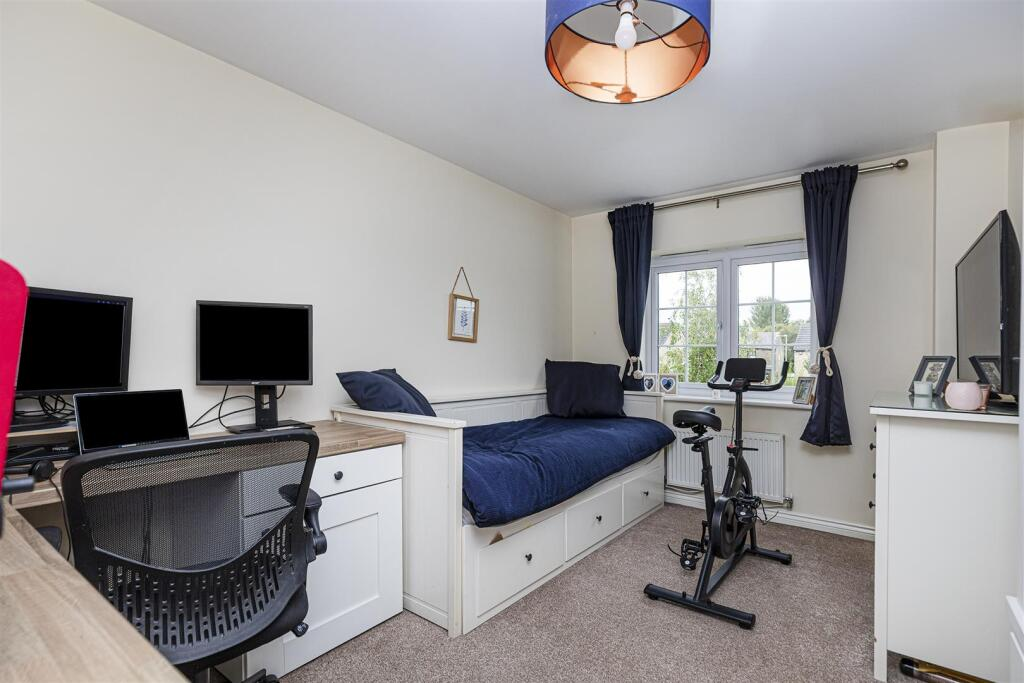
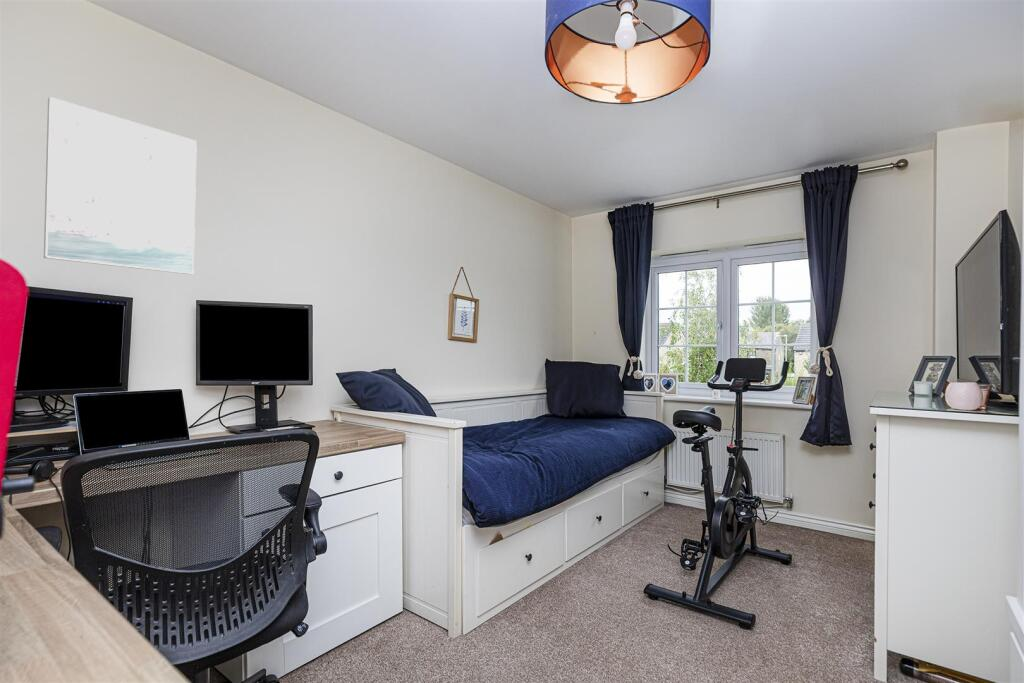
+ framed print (127, 194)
